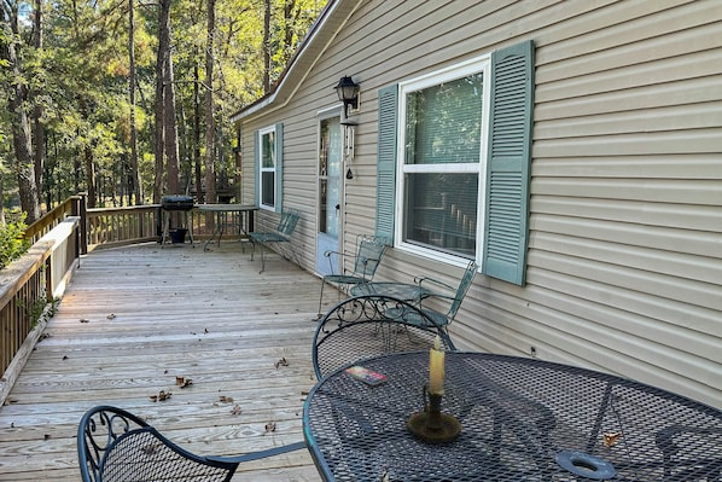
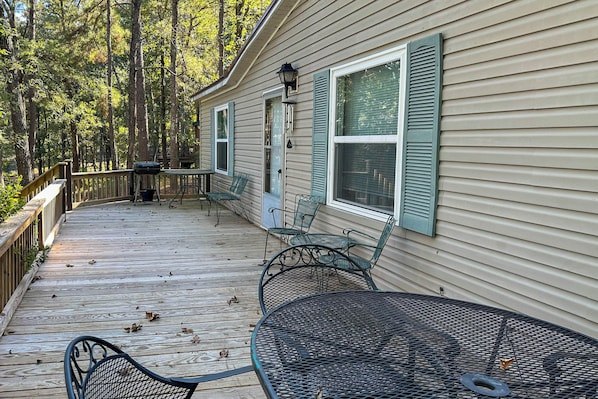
- candle holder (433, 379)
- smartphone (365, 374)
